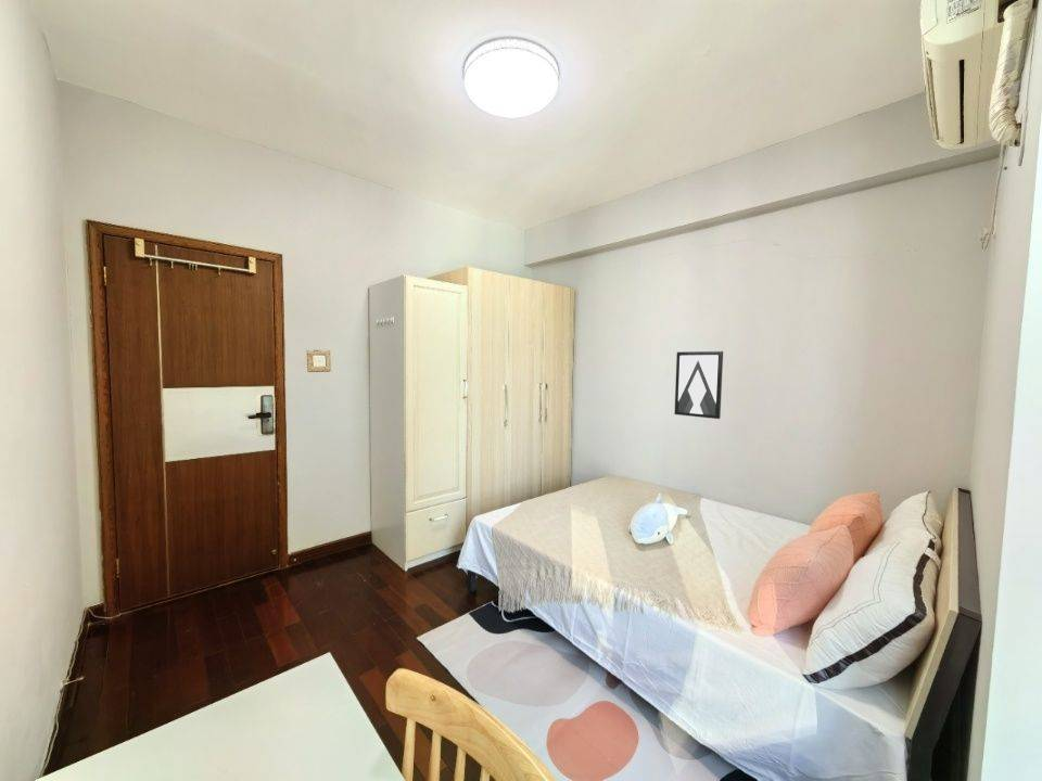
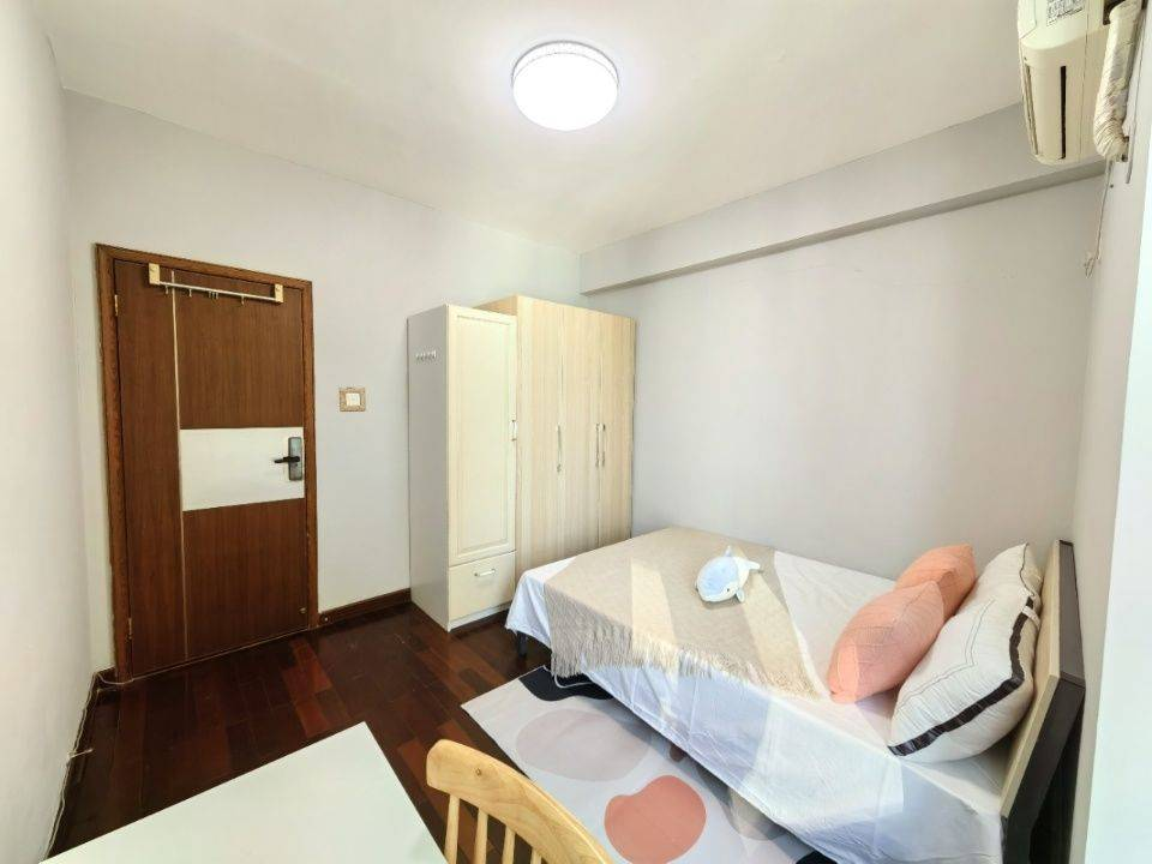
- wall art (697, 384)
